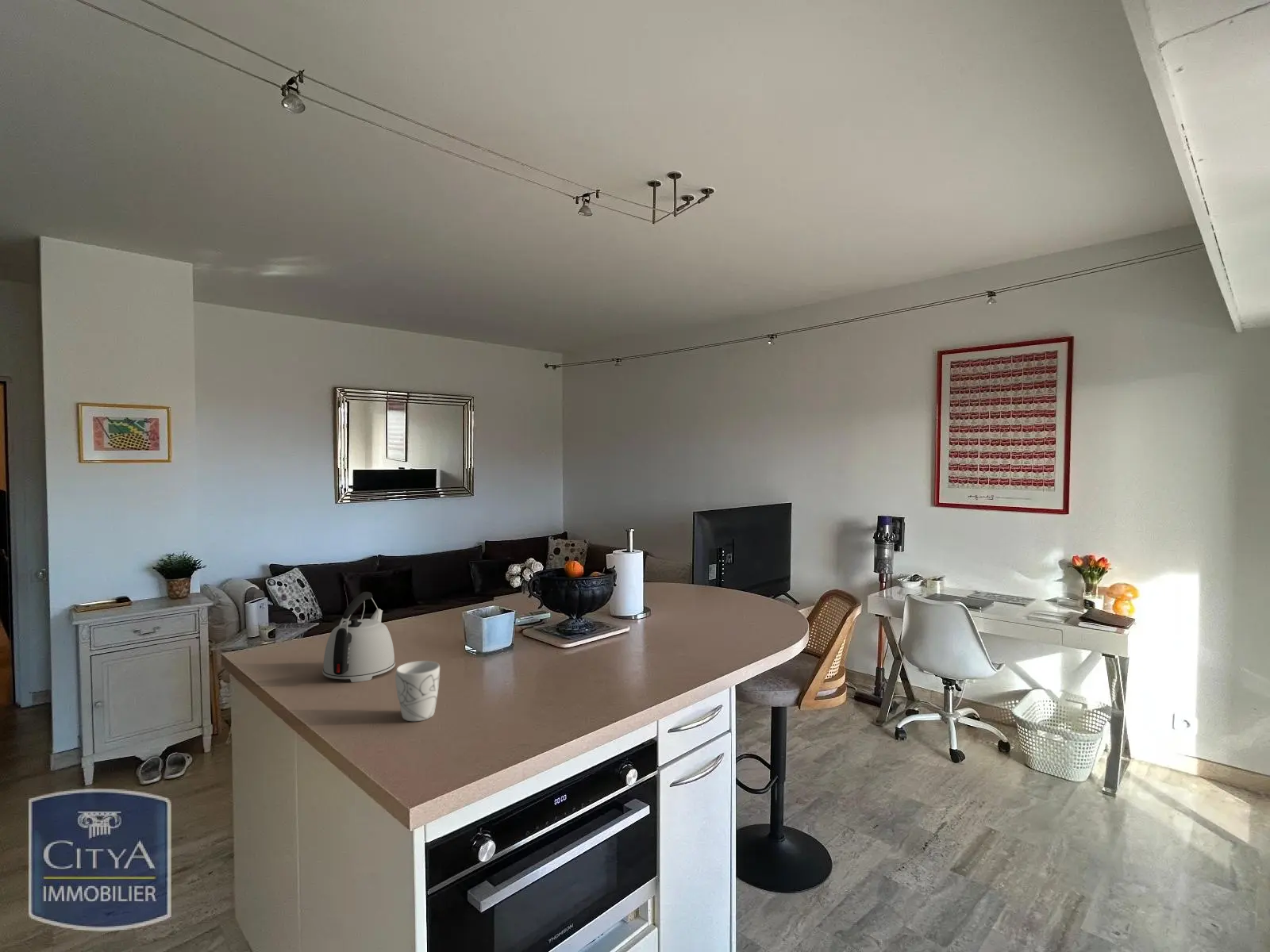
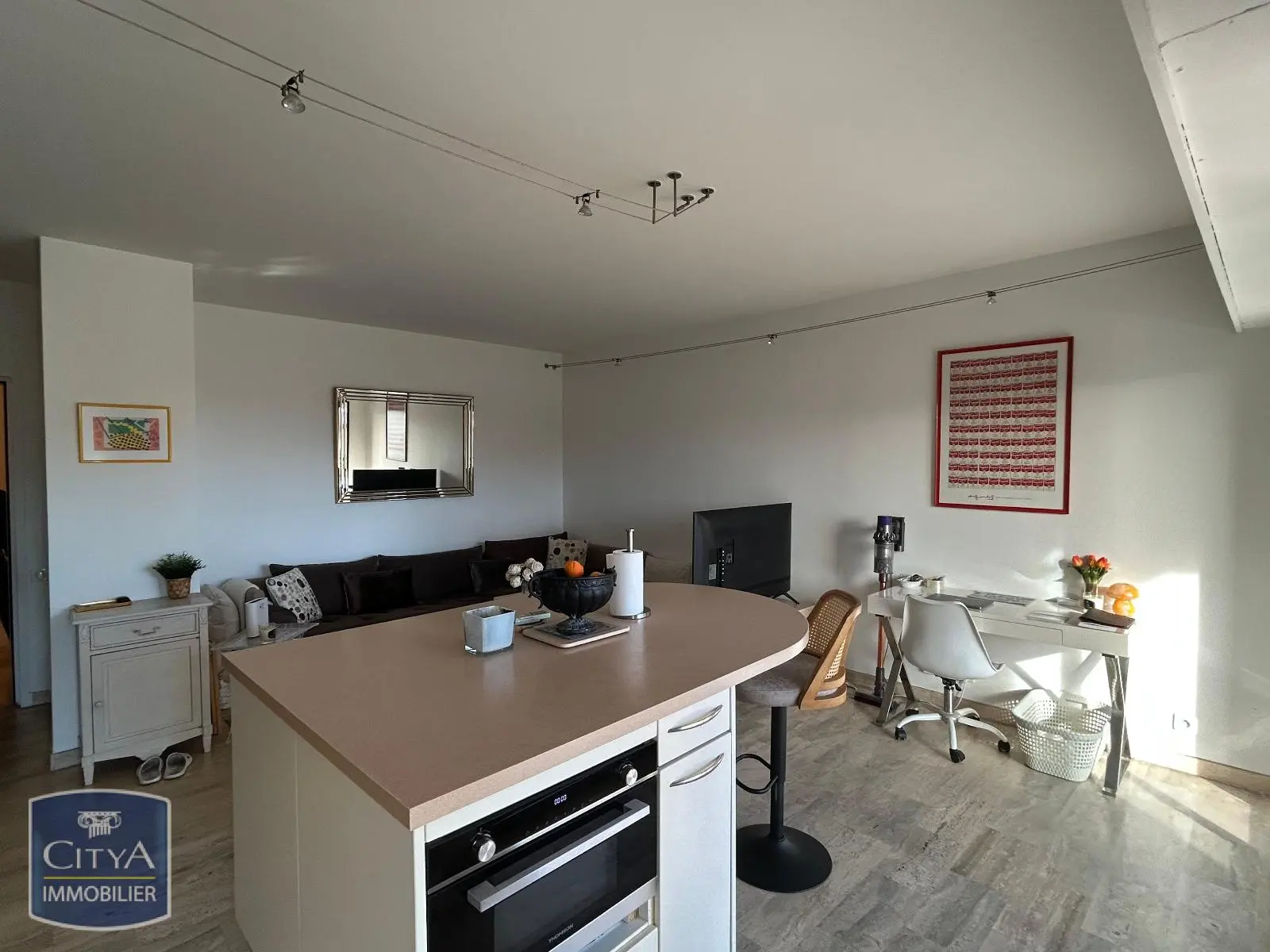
- kettle (360, 632)
- mug (414, 689)
